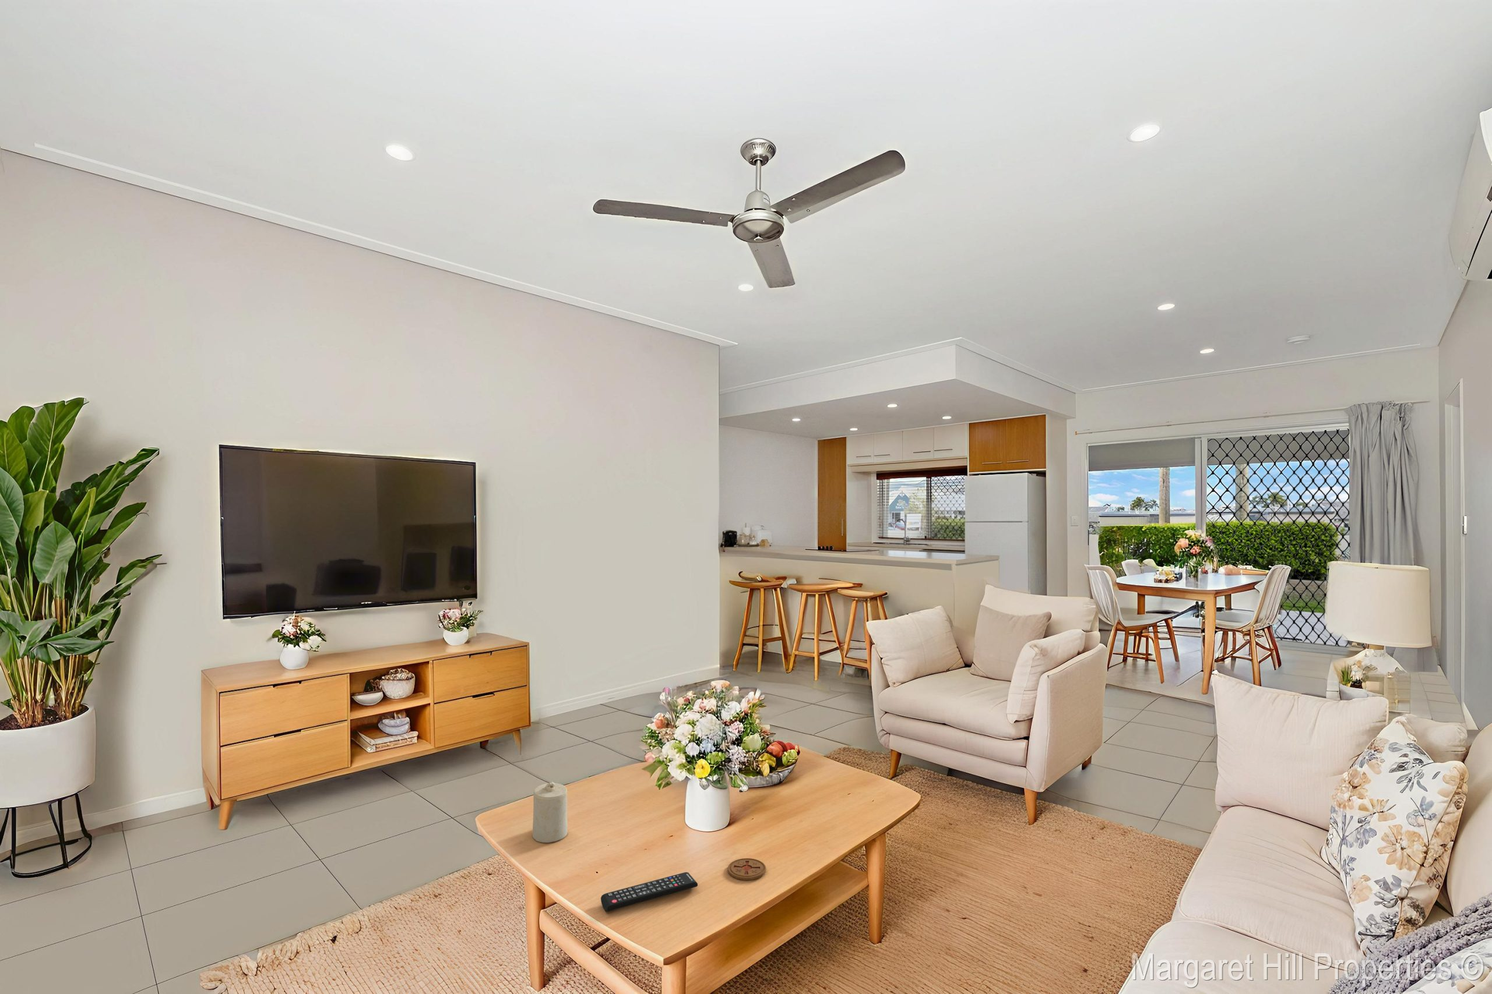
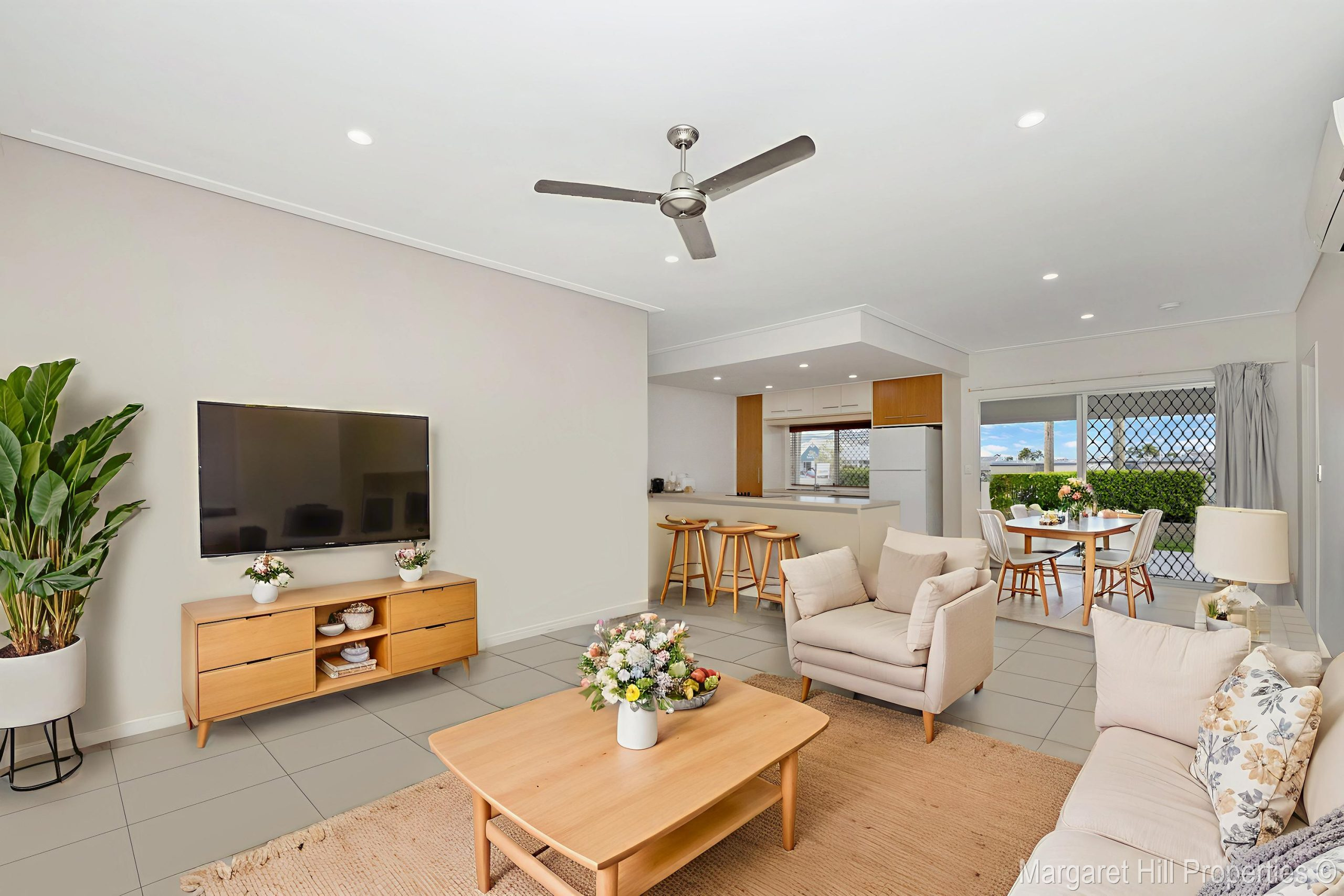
- candle (550, 808)
- coaster (747, 869)
- remote control (649, 892)
